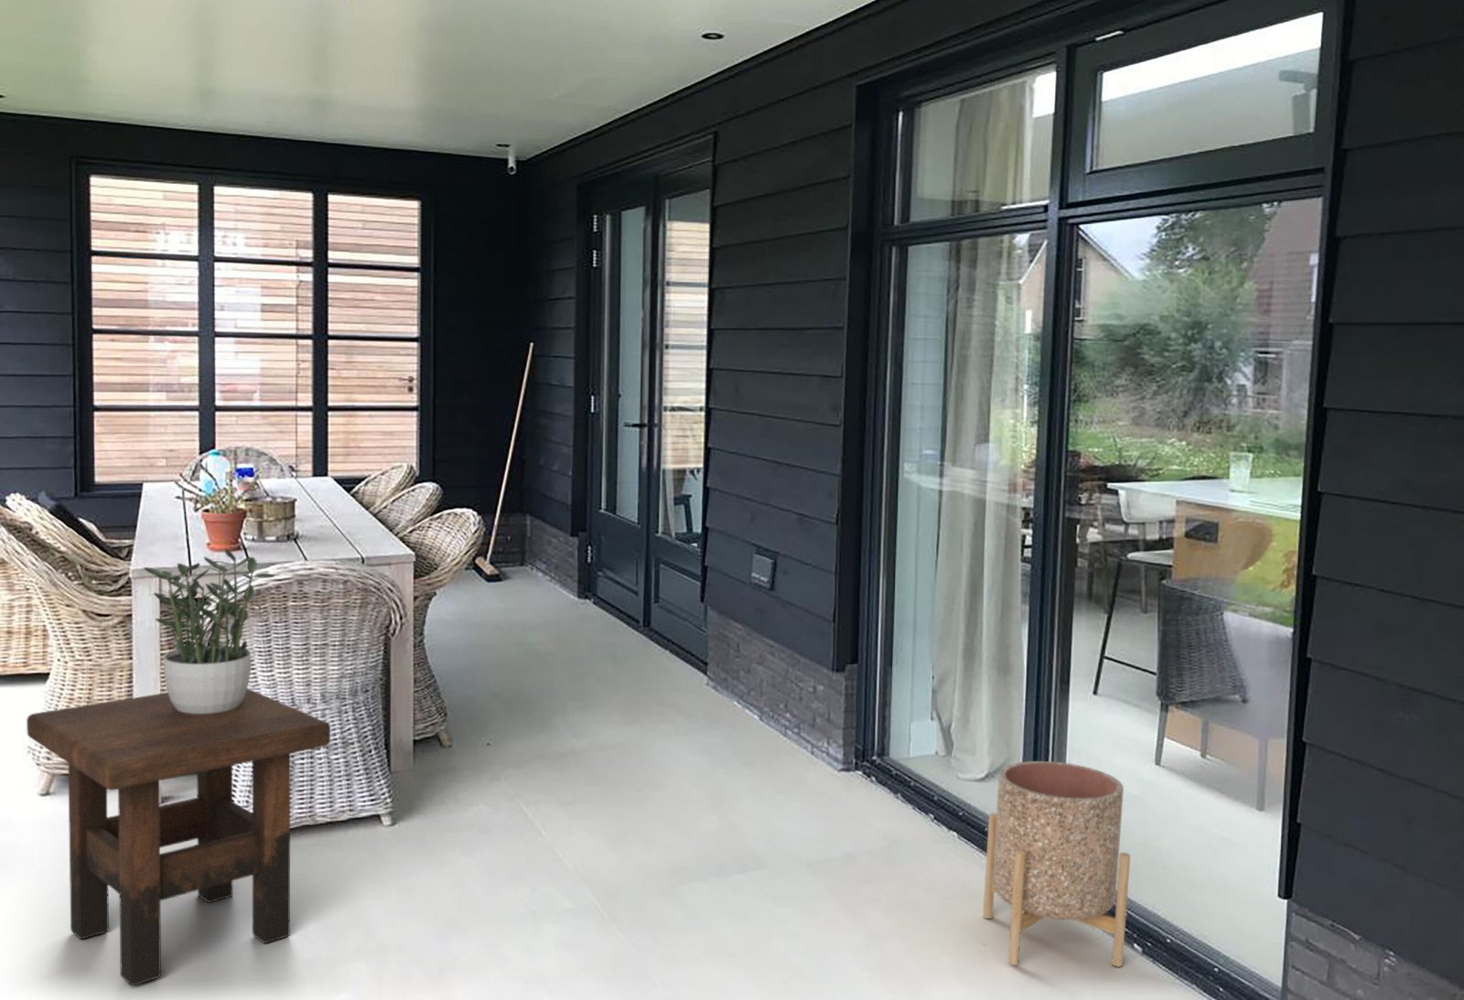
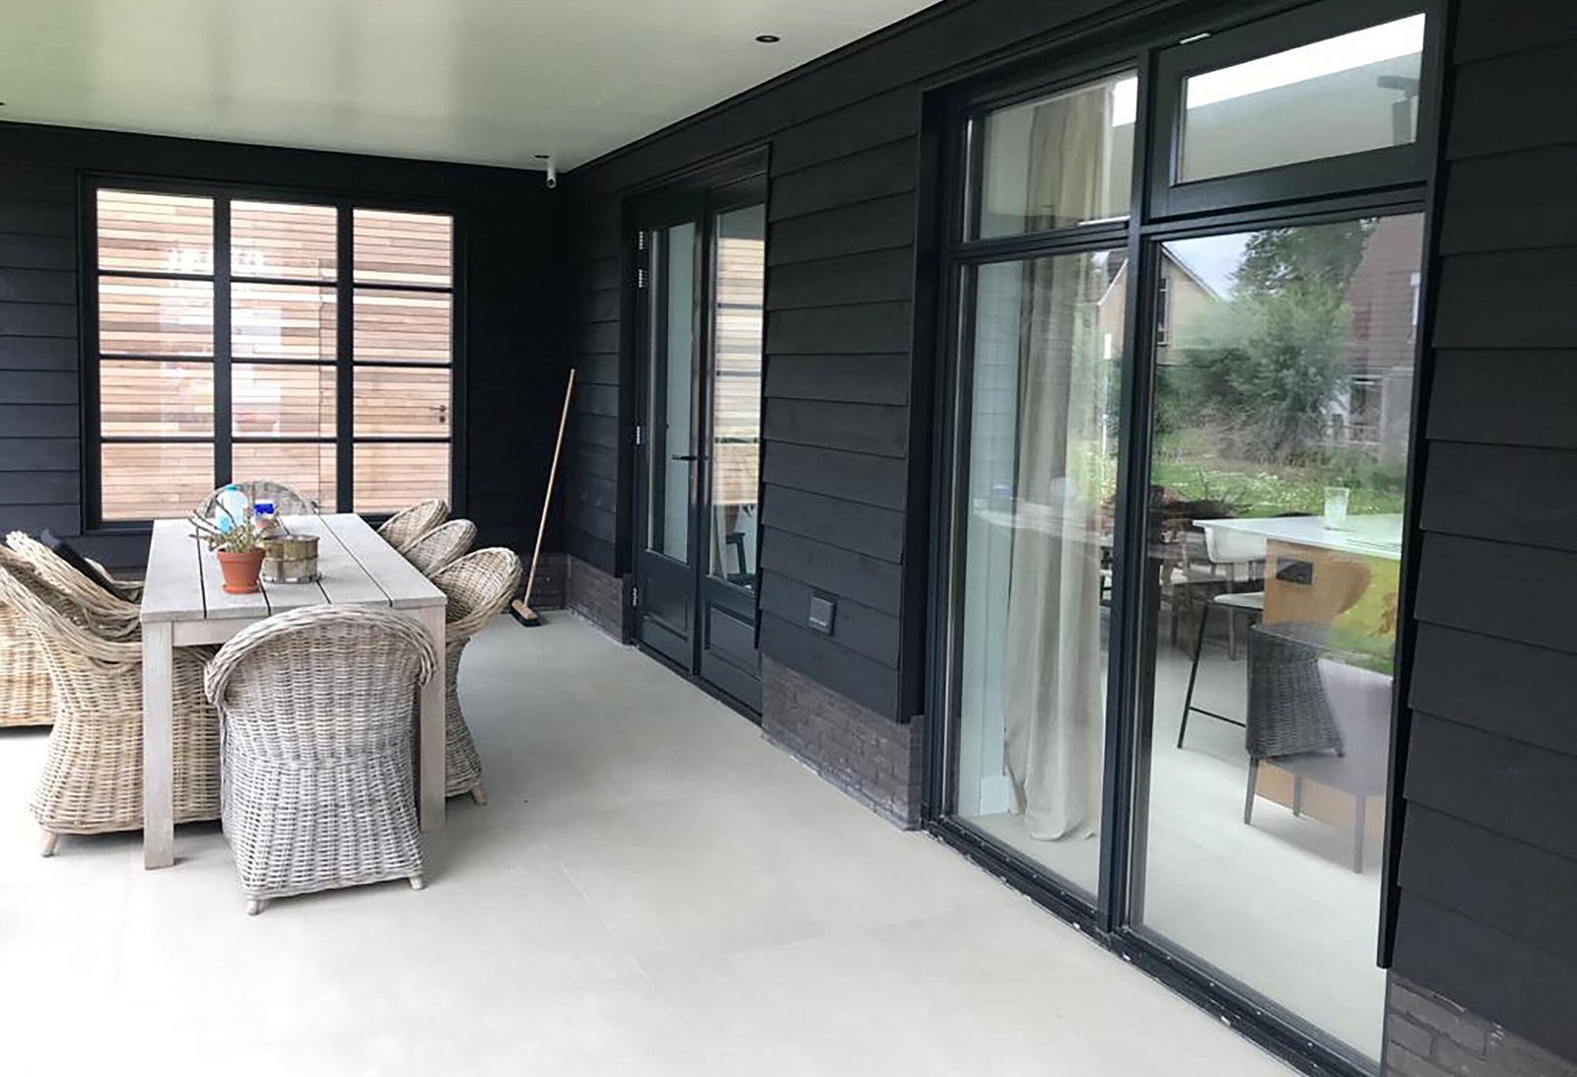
- side table (179, 826)
- potted plant (210, 627)
- planter (1055, 860)
